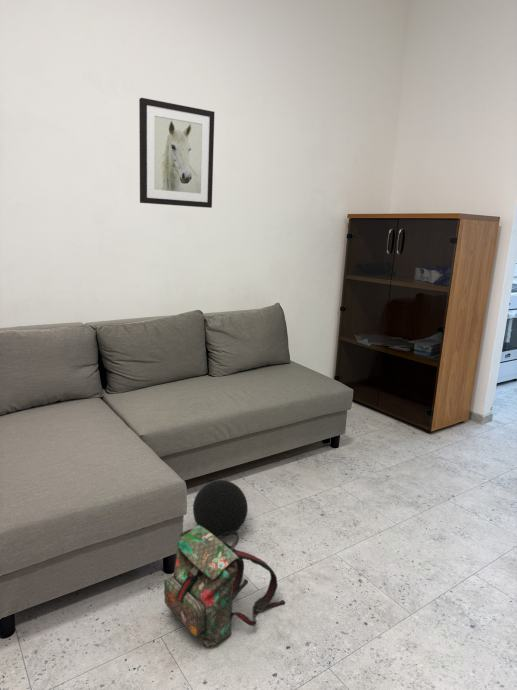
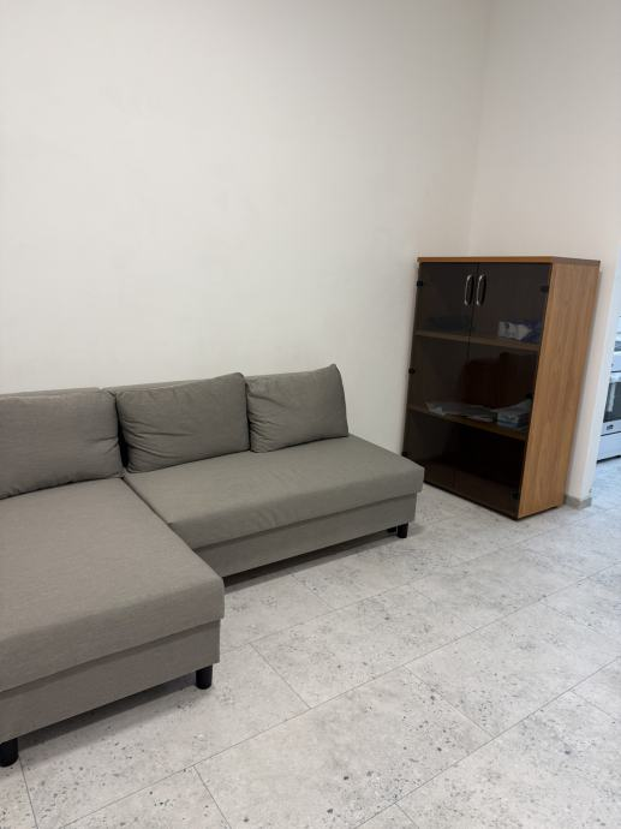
- ball (220, 508)
- wall art (177, 156)
- backpack (226, 575)
